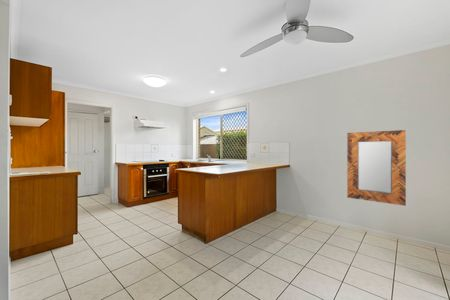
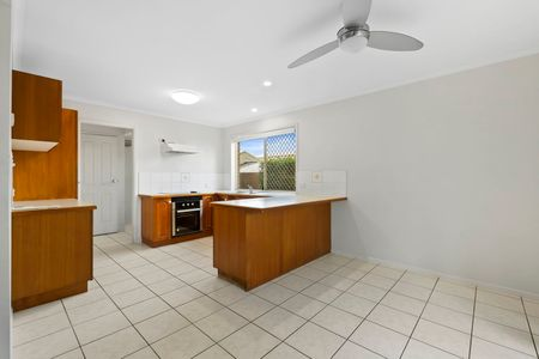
- home mirror (374, 166)
